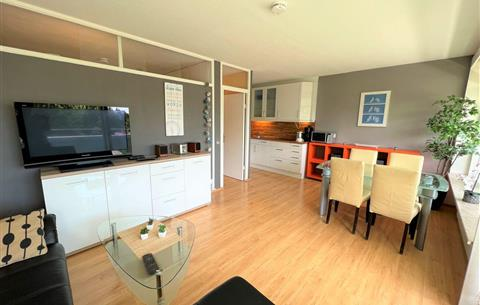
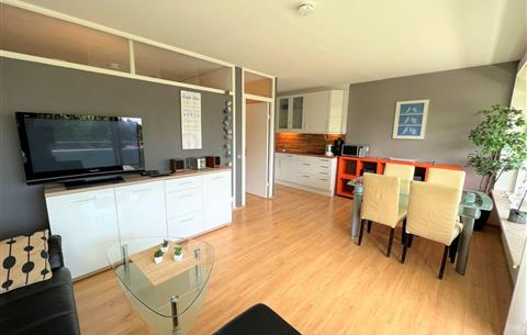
- remote control (150, 262)
